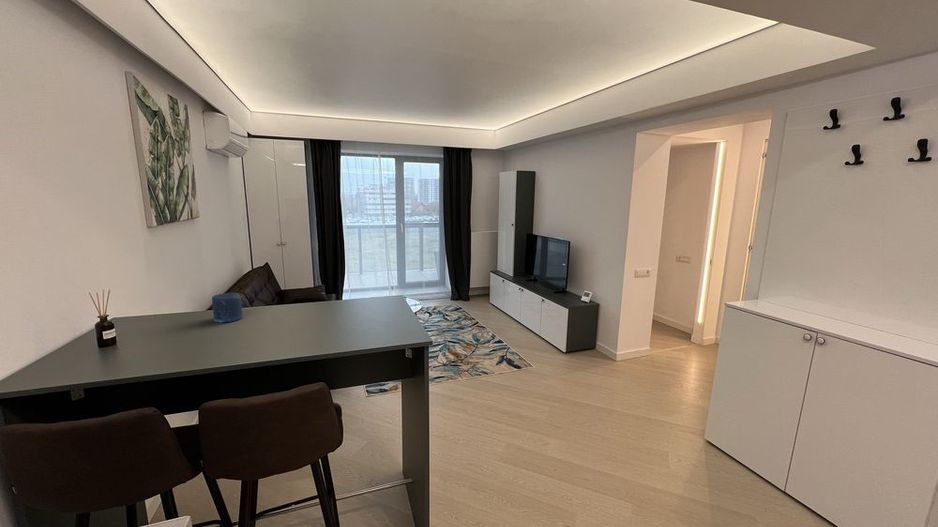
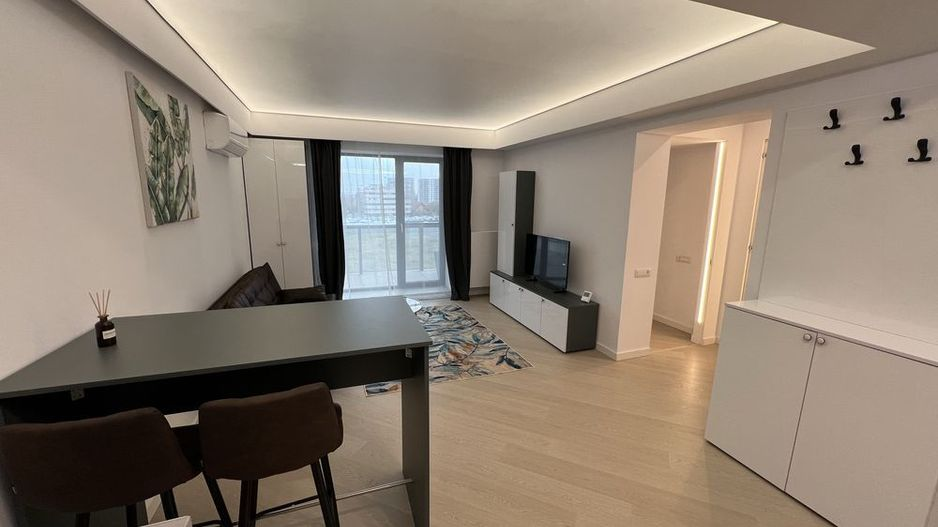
- candle (227, 307)
